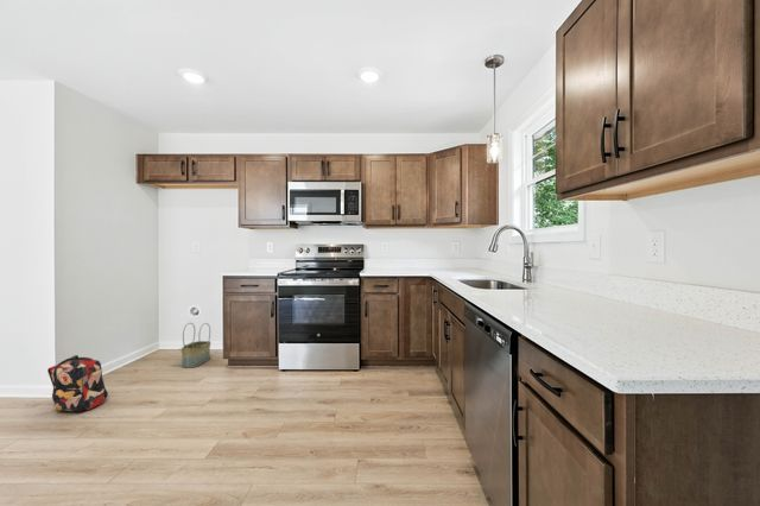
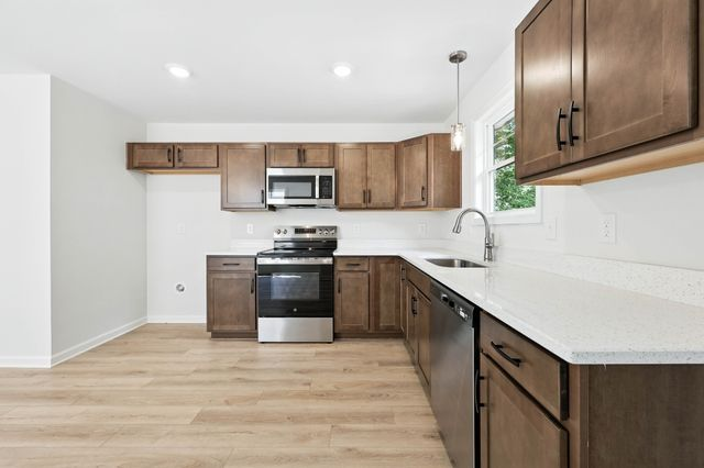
- basket (196, 342)
- backpack (77, 380)
